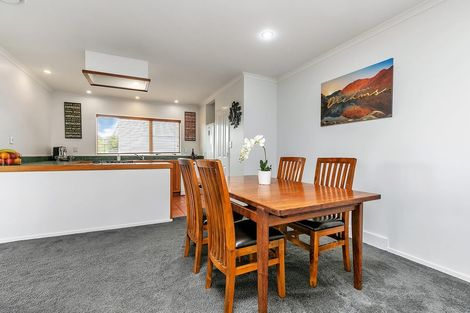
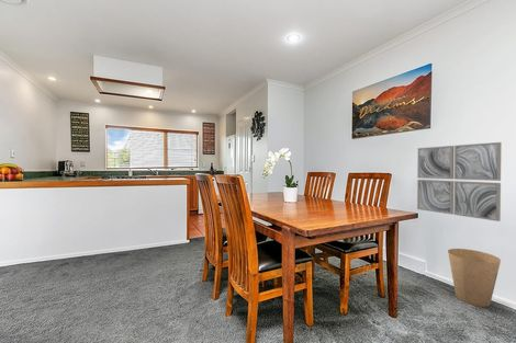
+ trash can (472, 277)
+ wall art (455, 179)
